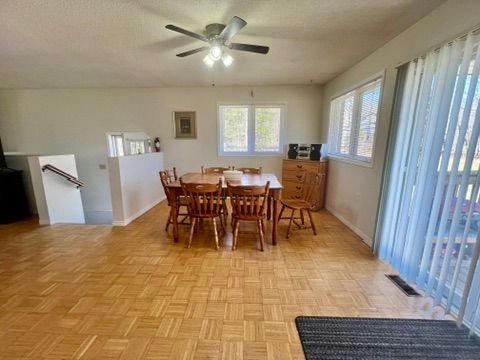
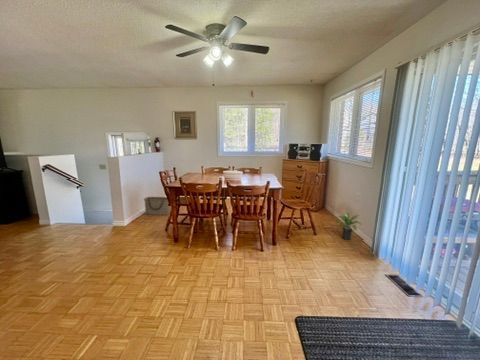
+ potted plant (347, 225)
+ basket (158, 205)
